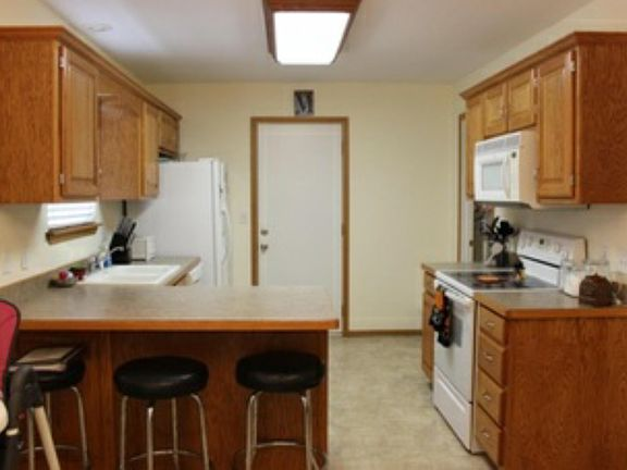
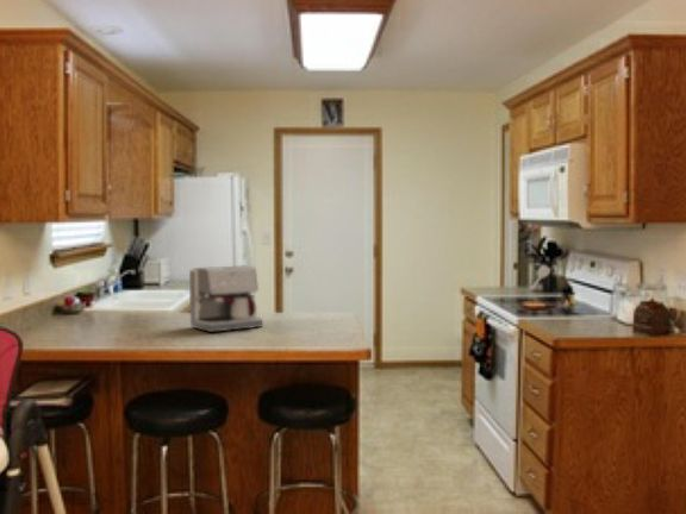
+ coffee maker (226, 296)
